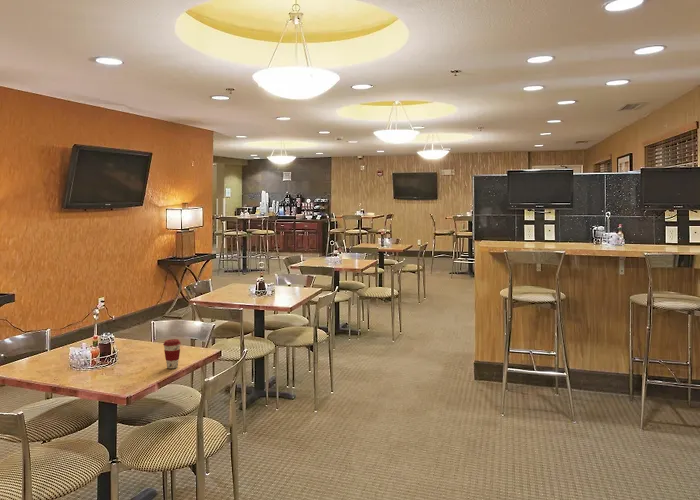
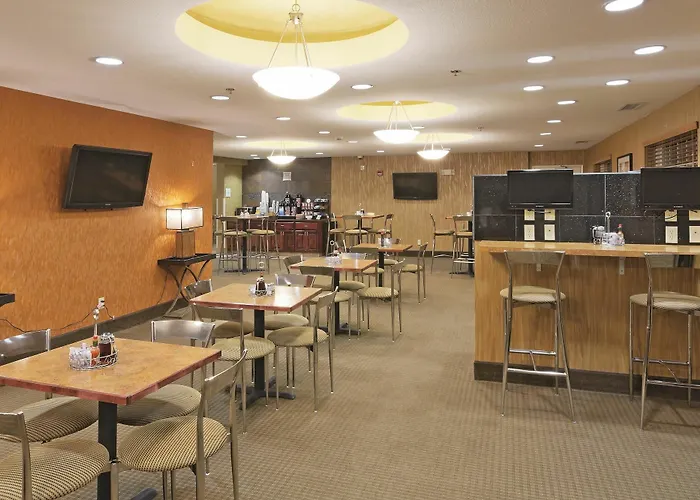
- coffee cup (172, 353)
